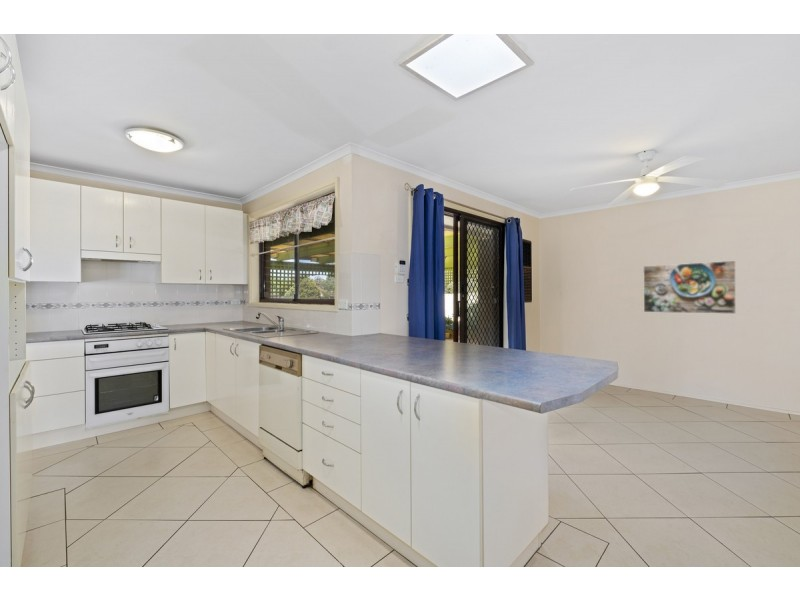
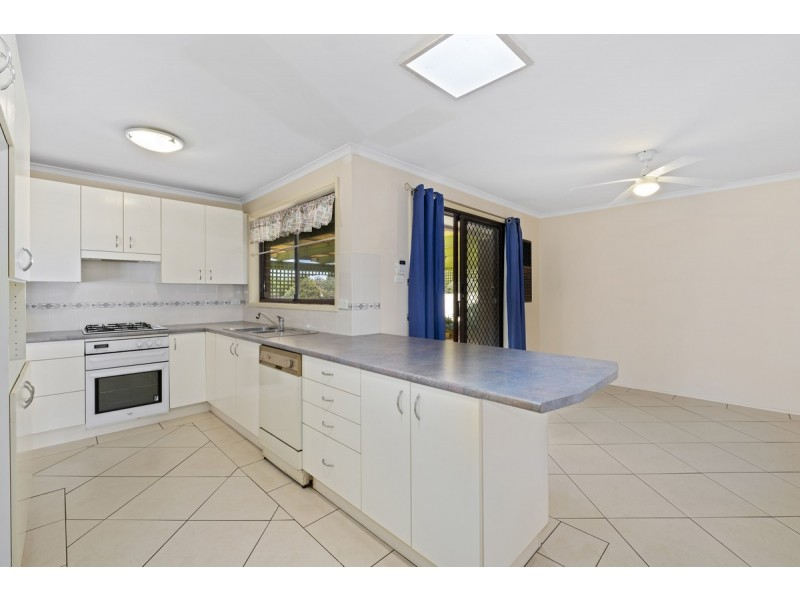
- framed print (686, 288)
